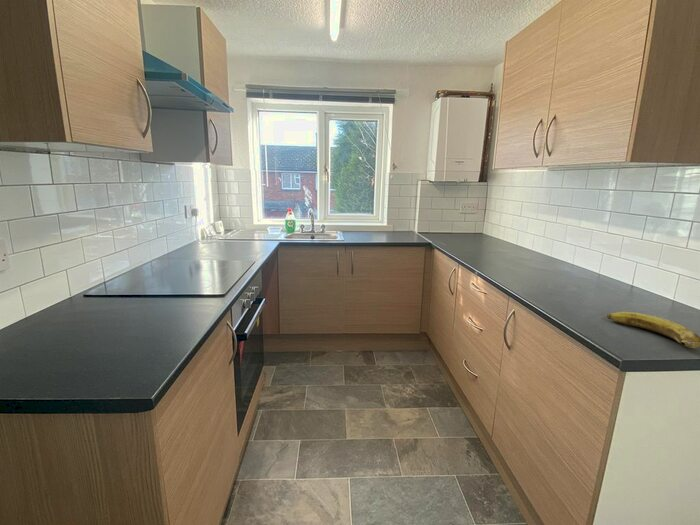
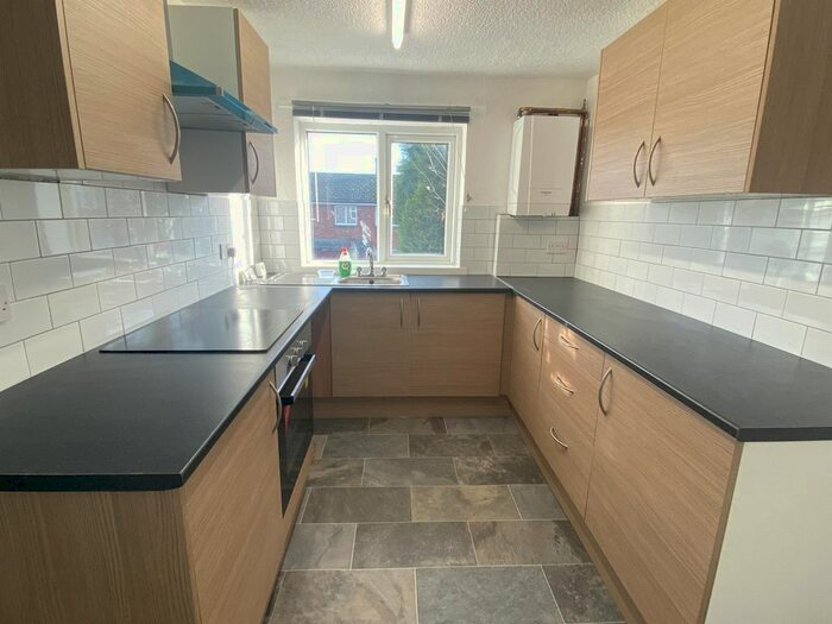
- banana (654, 329)
